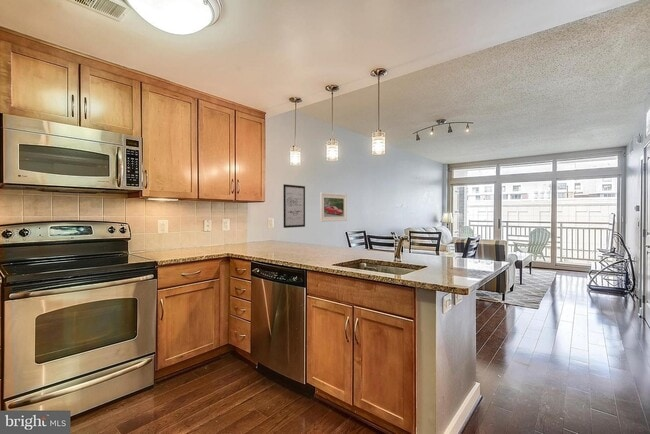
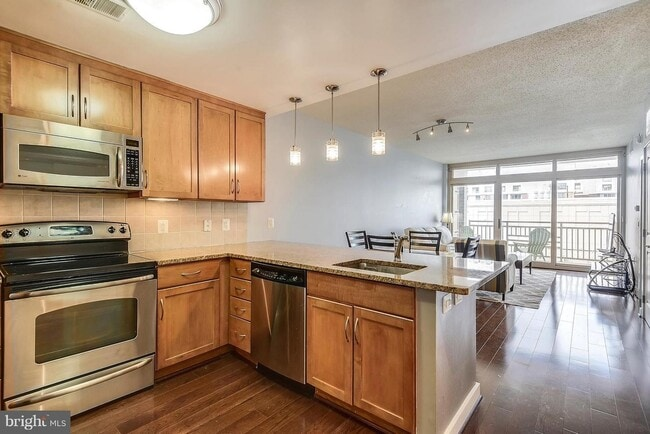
- wall art (294, 206)
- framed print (333, 207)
